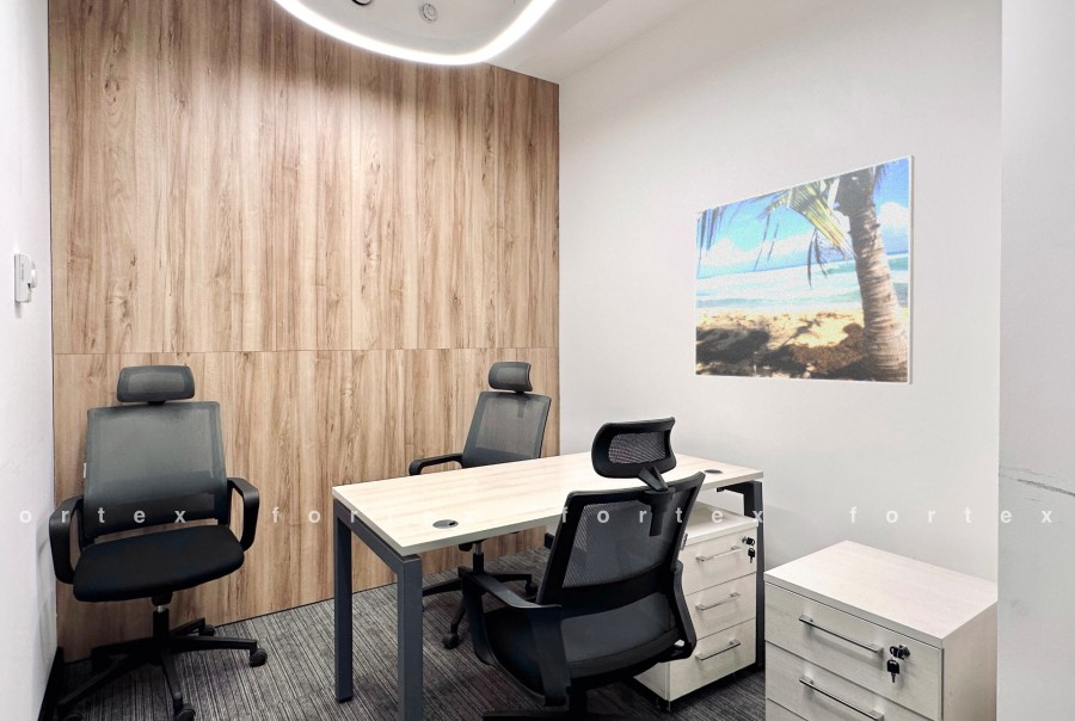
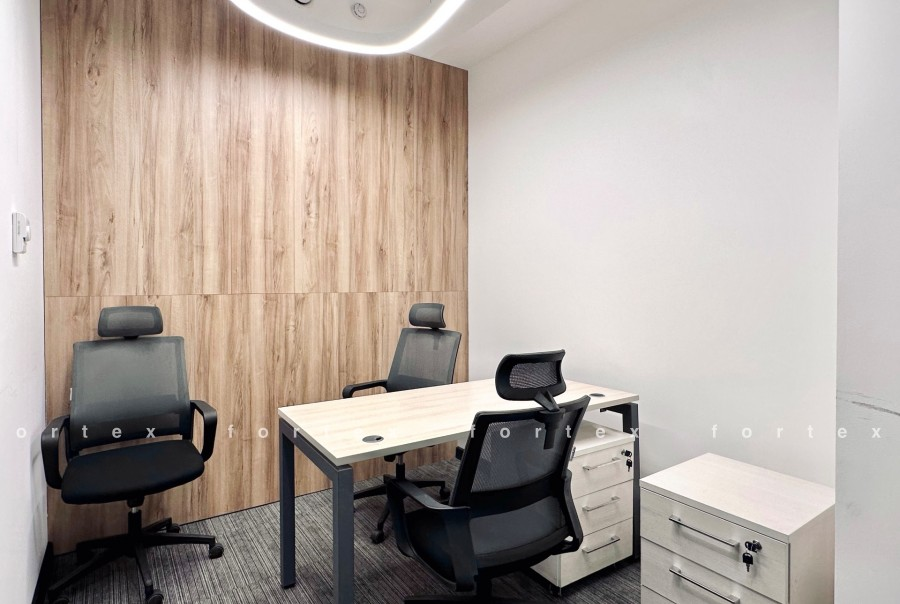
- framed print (786, 283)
